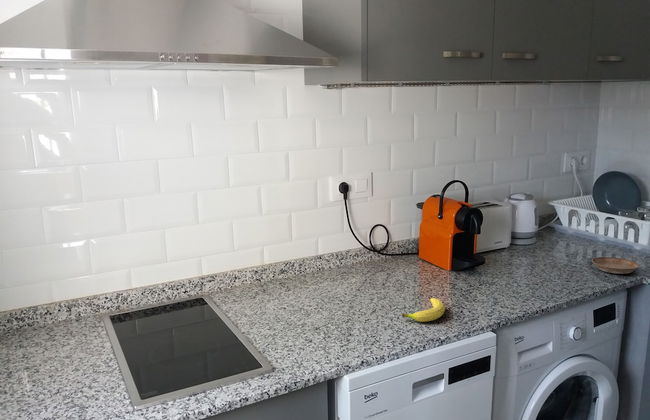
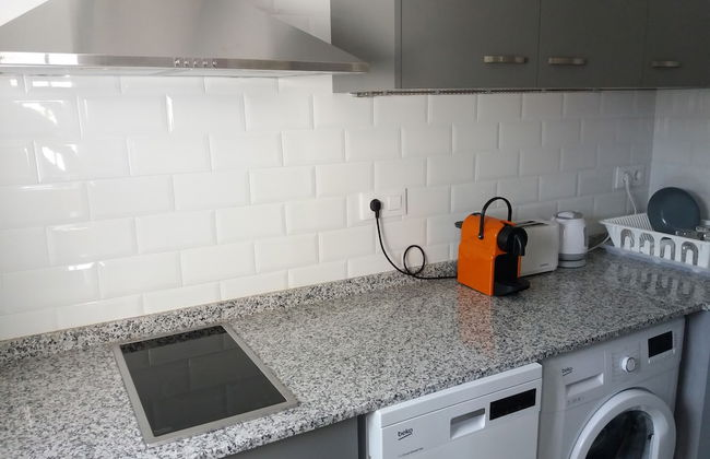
- saucer (614, 265)
- fruit (423, 311)
